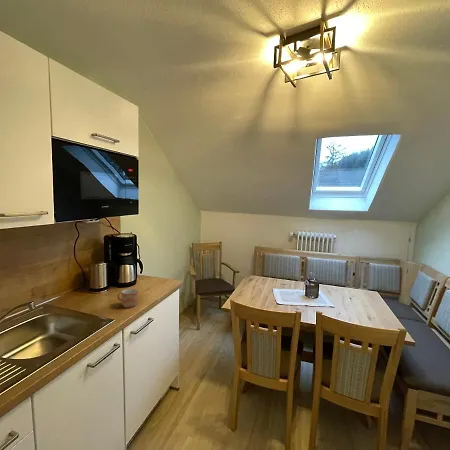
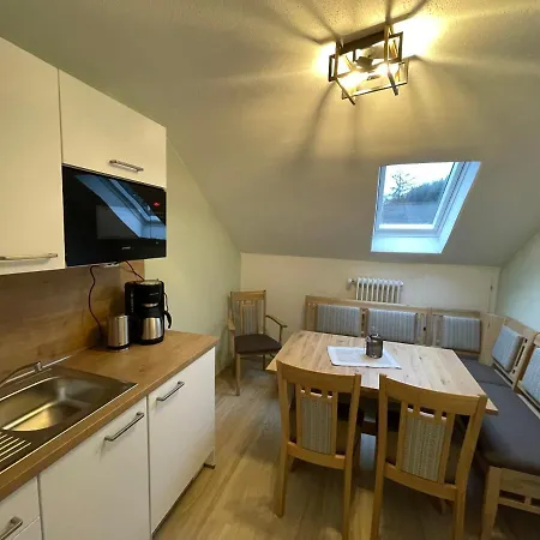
- mug (127, 298)
